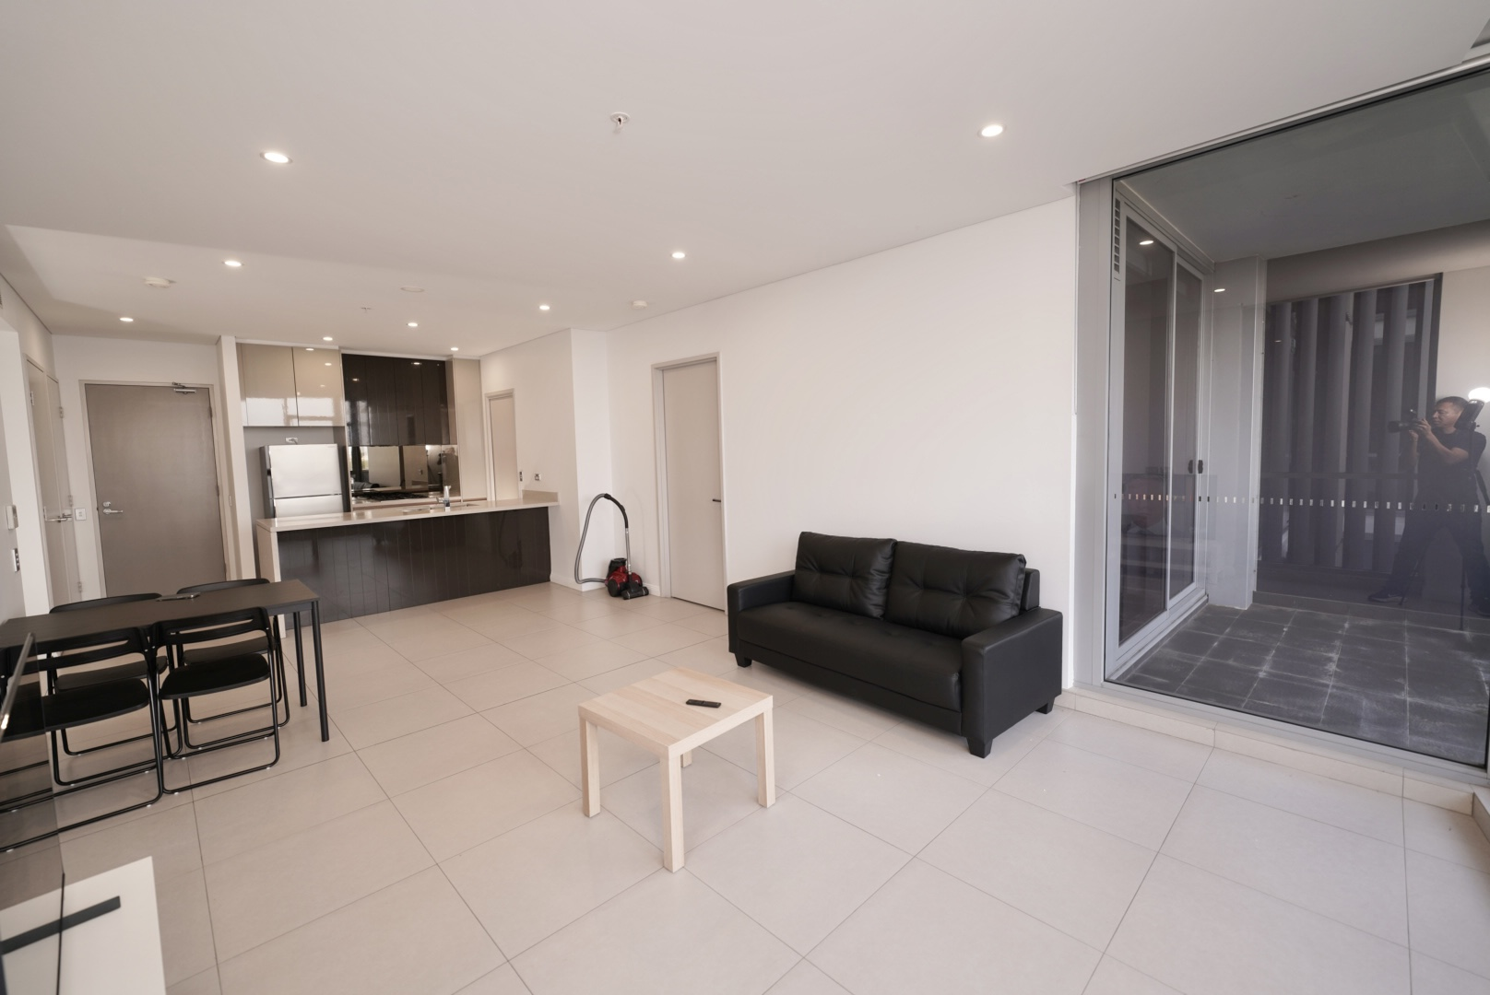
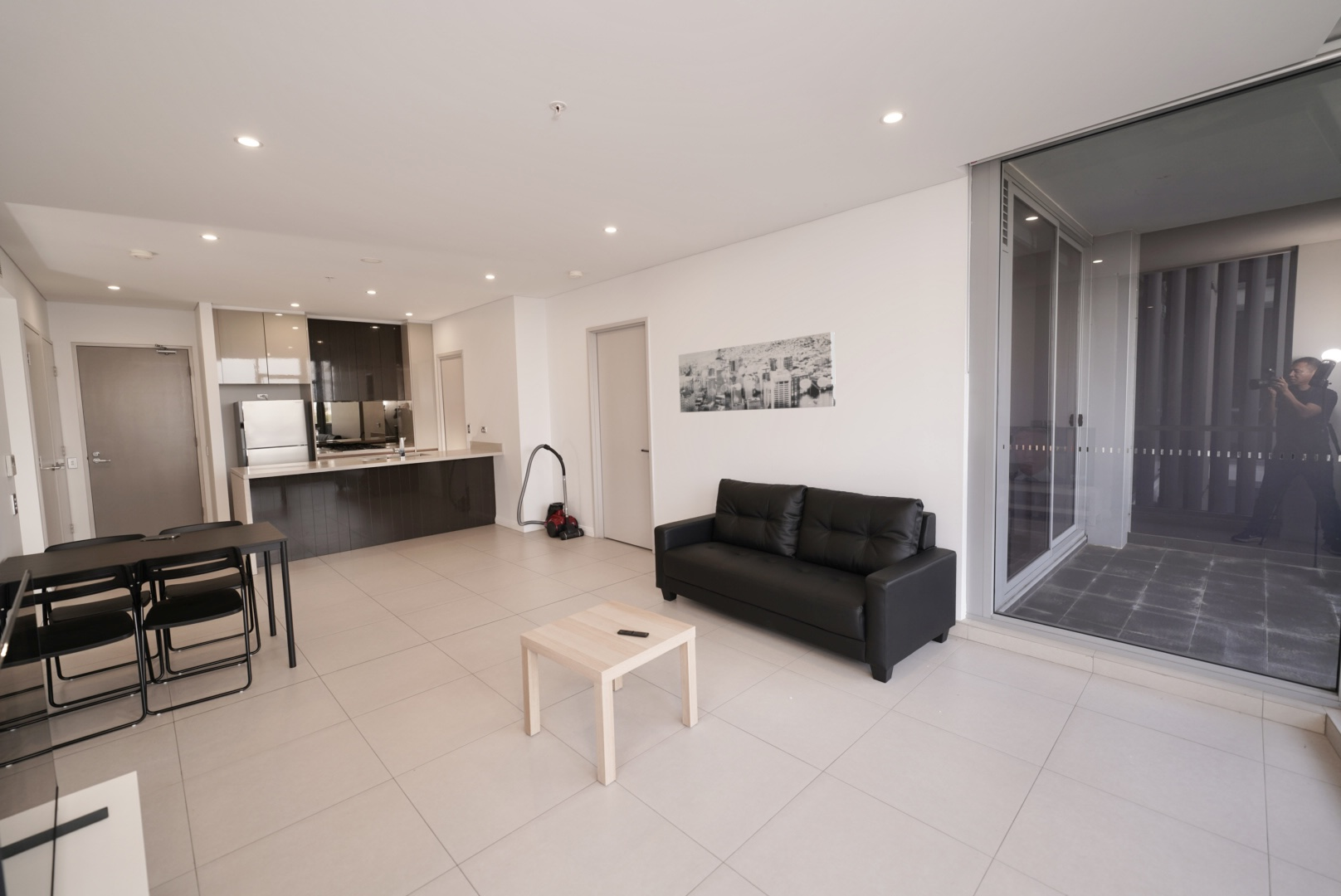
+ wall art (747, 377)
